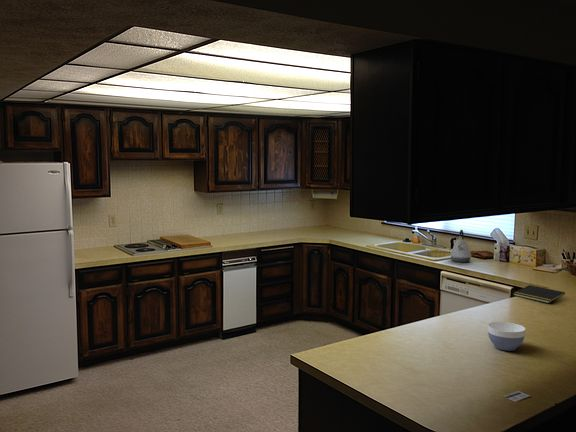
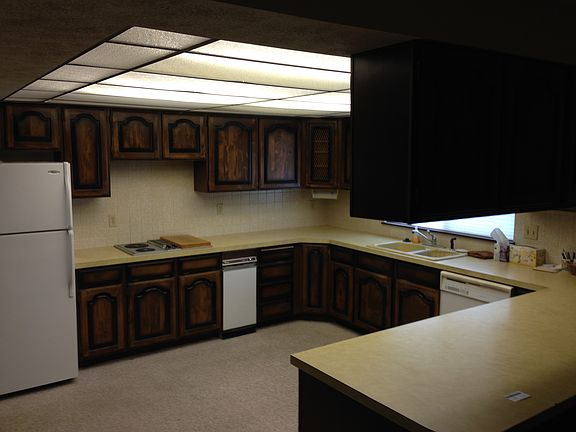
- notepad (538, 293)
- kettle (460, 245)
- bowl (505, 337)
